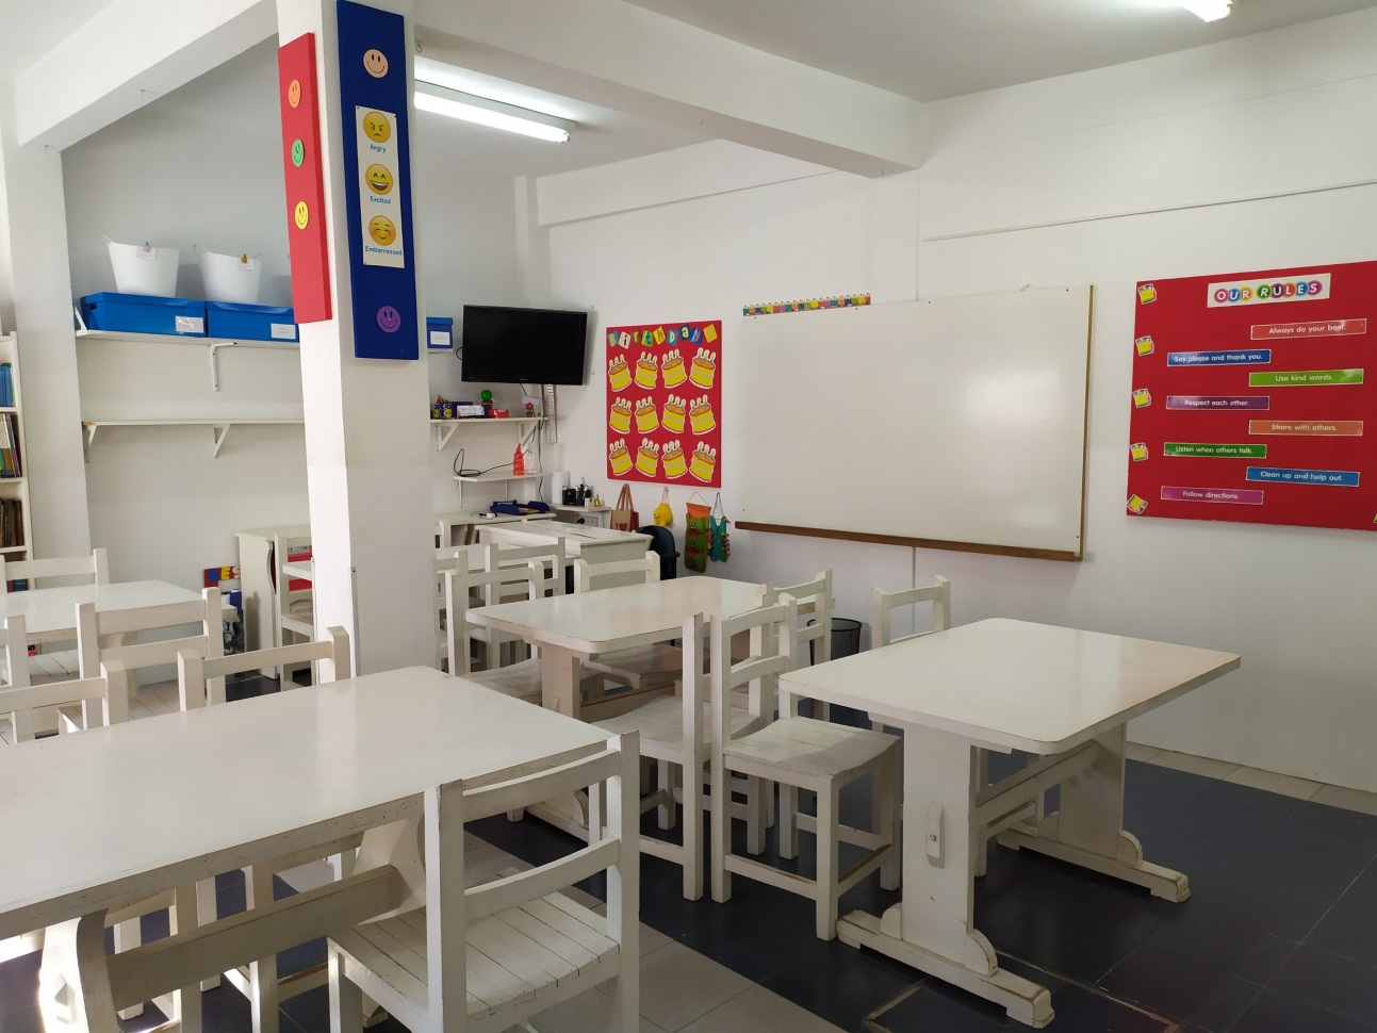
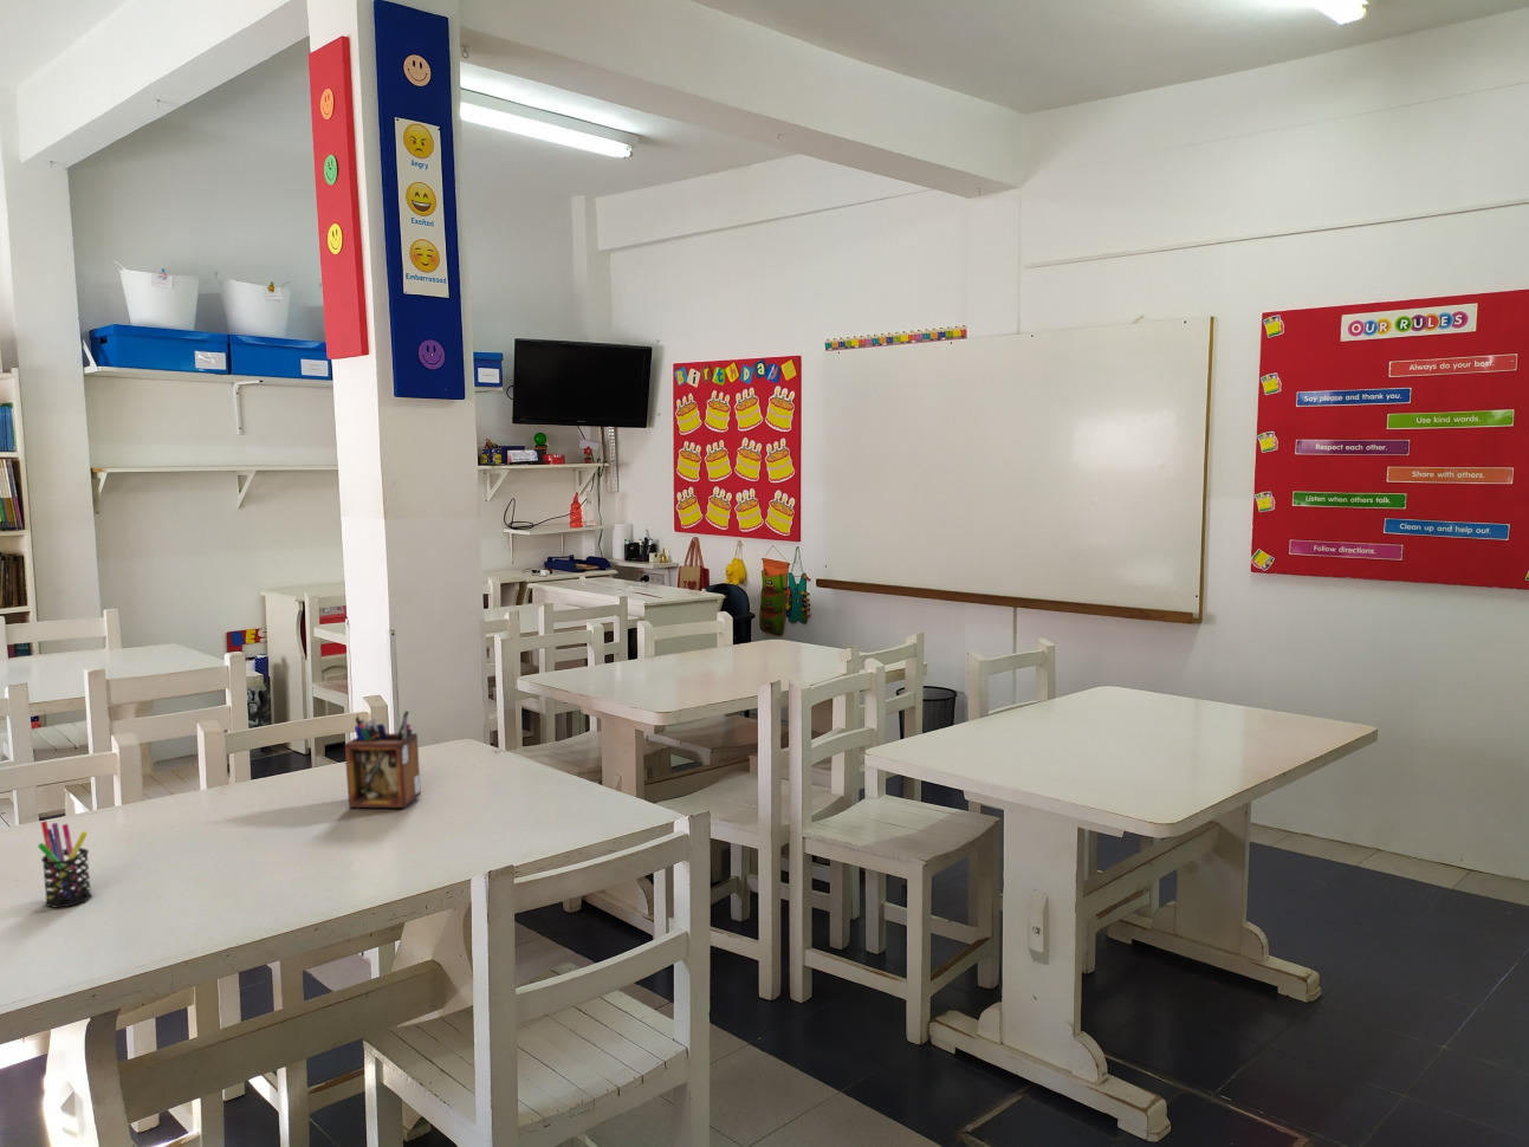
+ desk organizer (382, 758)
+ pen holder (59, 861)
